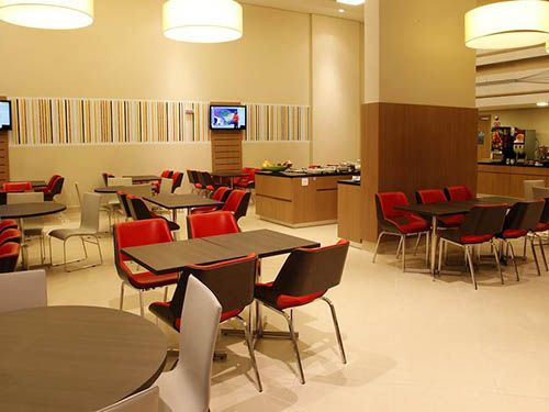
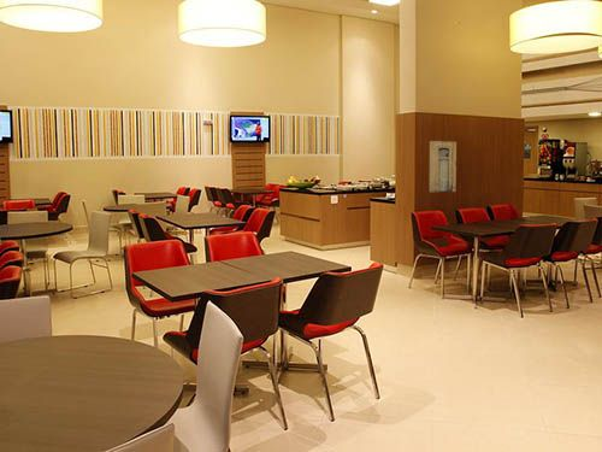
+ wall art (442, 166)
